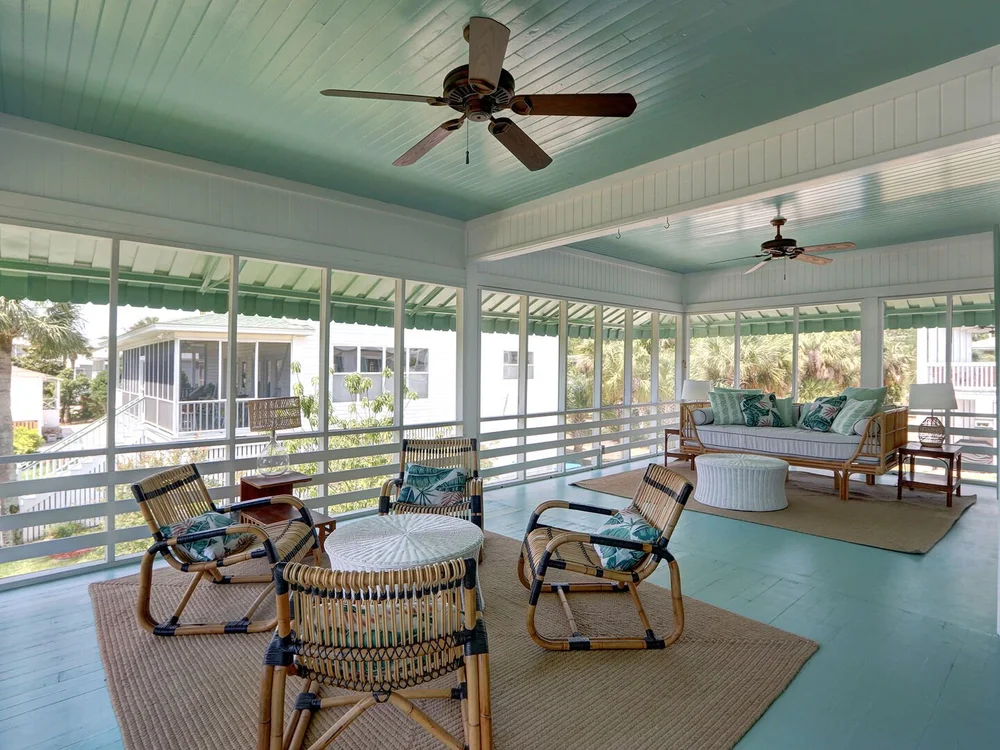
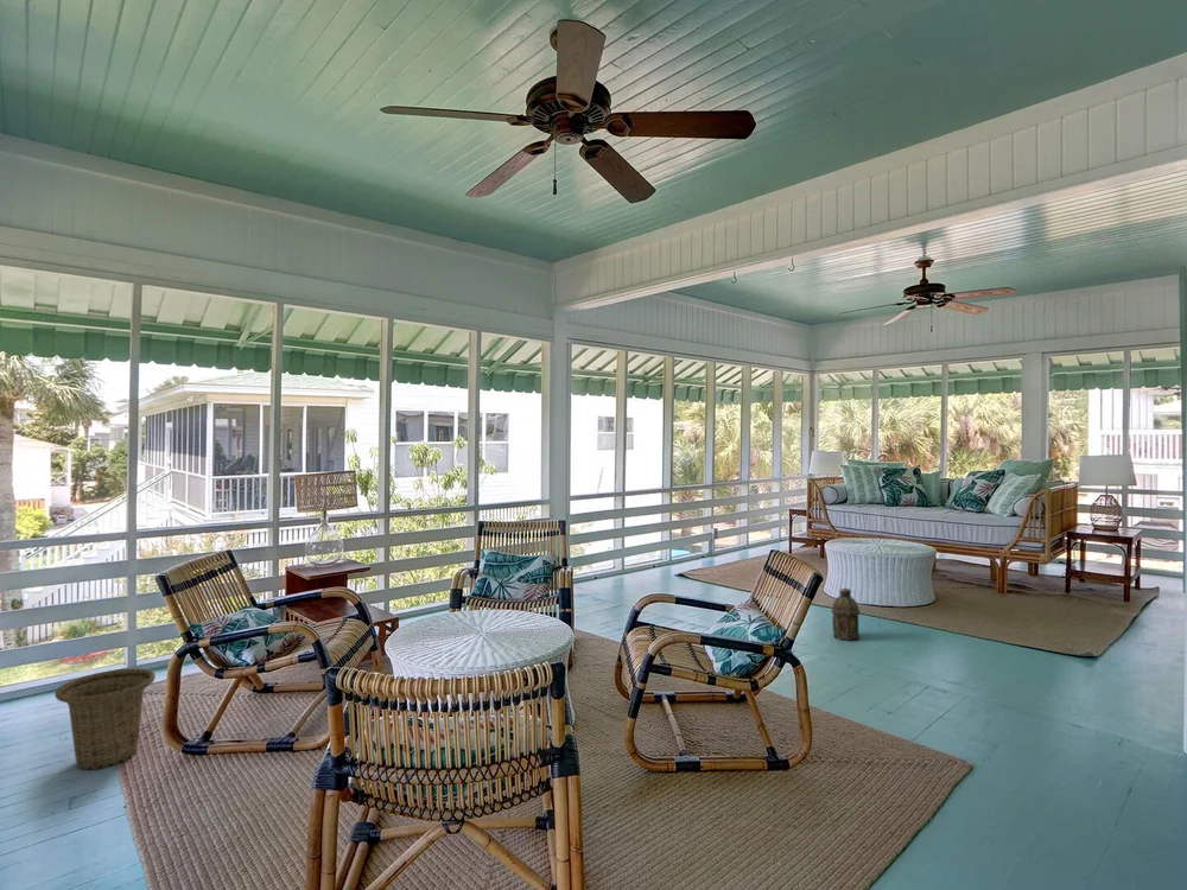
+ basket (107, 719)
+ lantern (845, 612)
